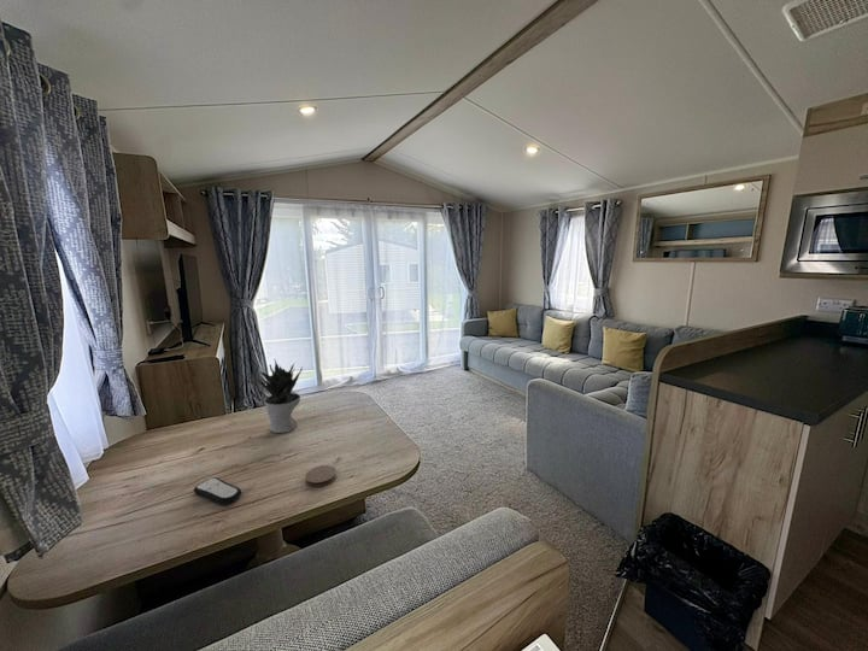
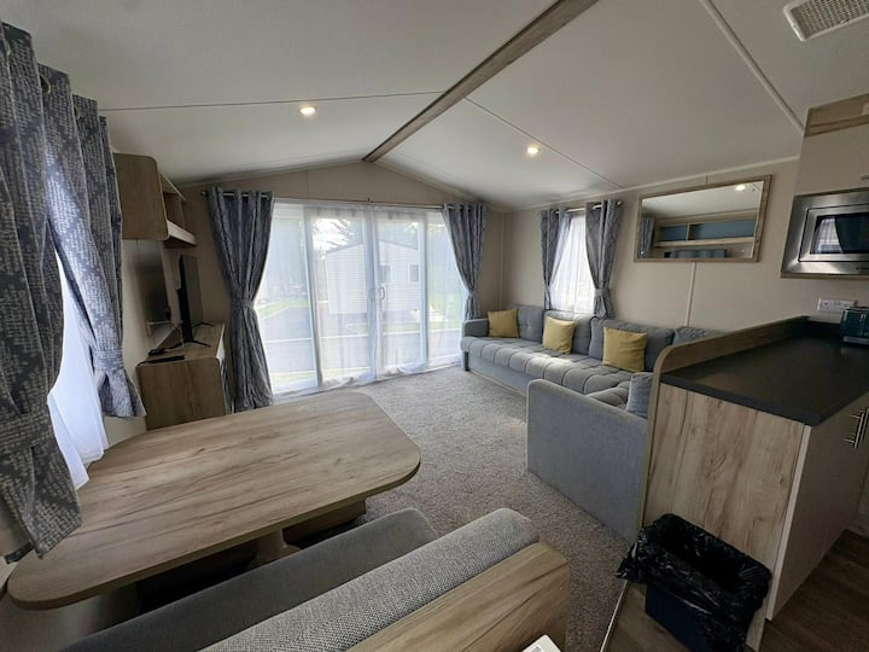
- potted plant (281, 393)
- coaster (321, 475)
- remote control (218, 489)
